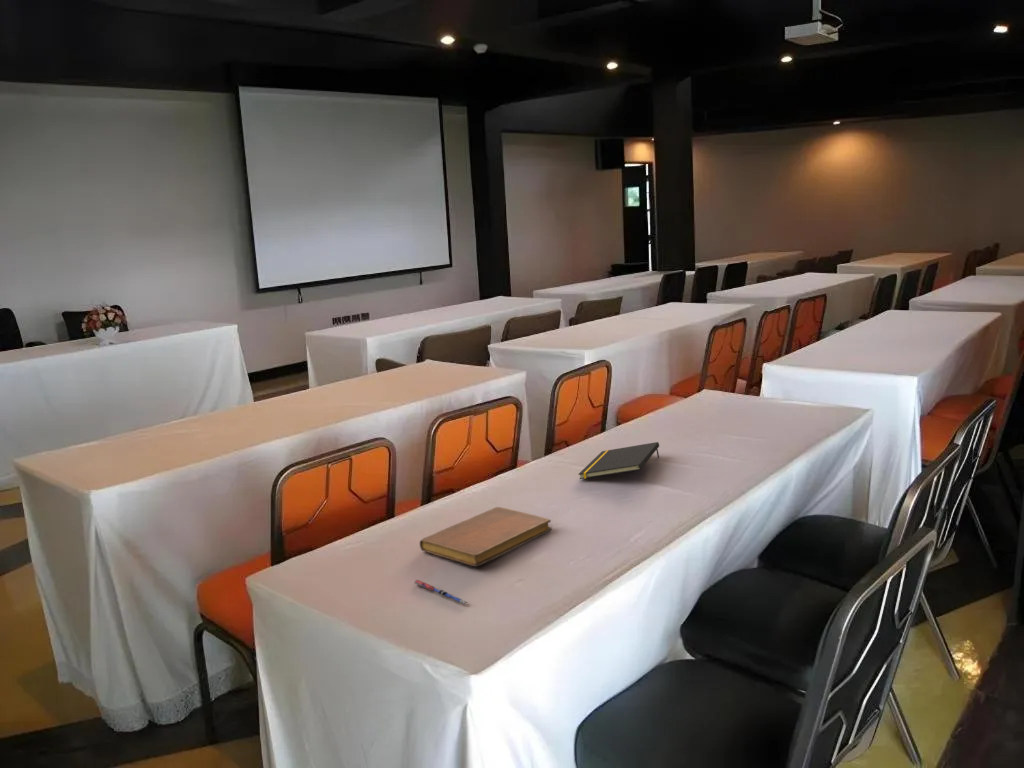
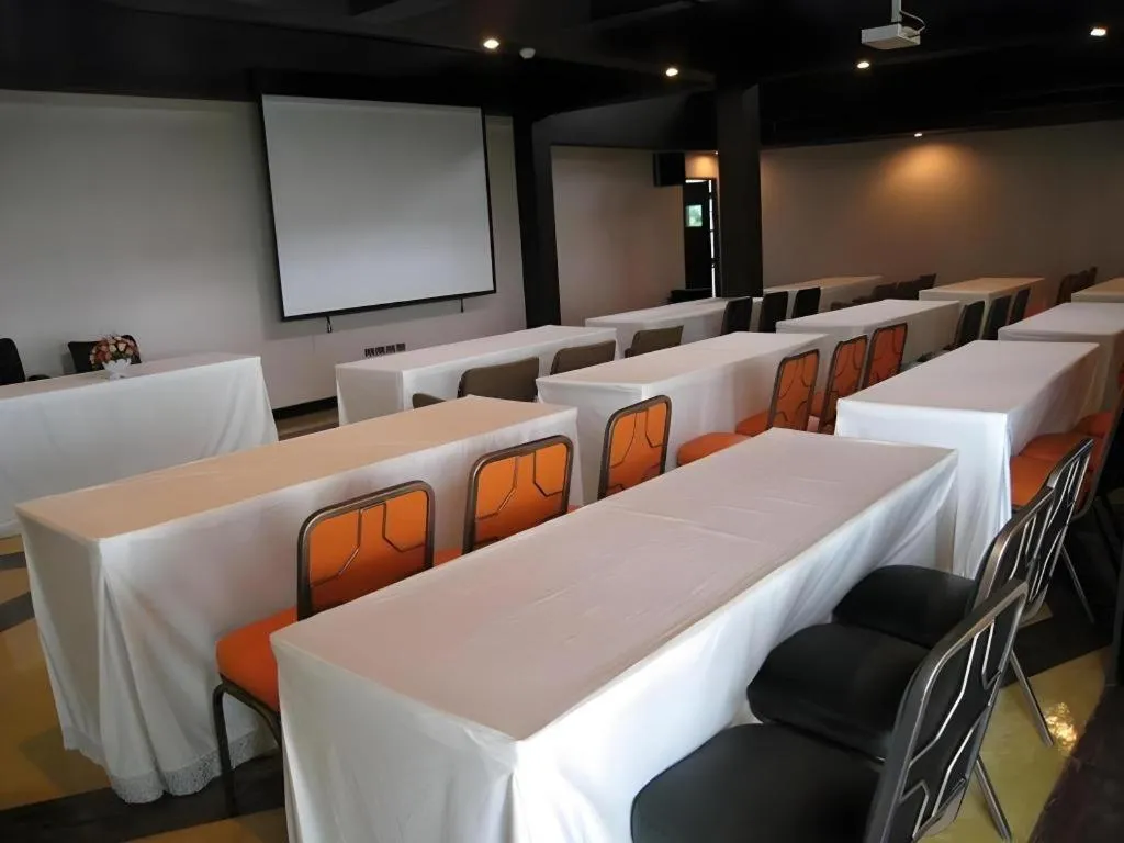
- notebook (486, 534)
- notepad (620, 459)
- pen (440, 591)
